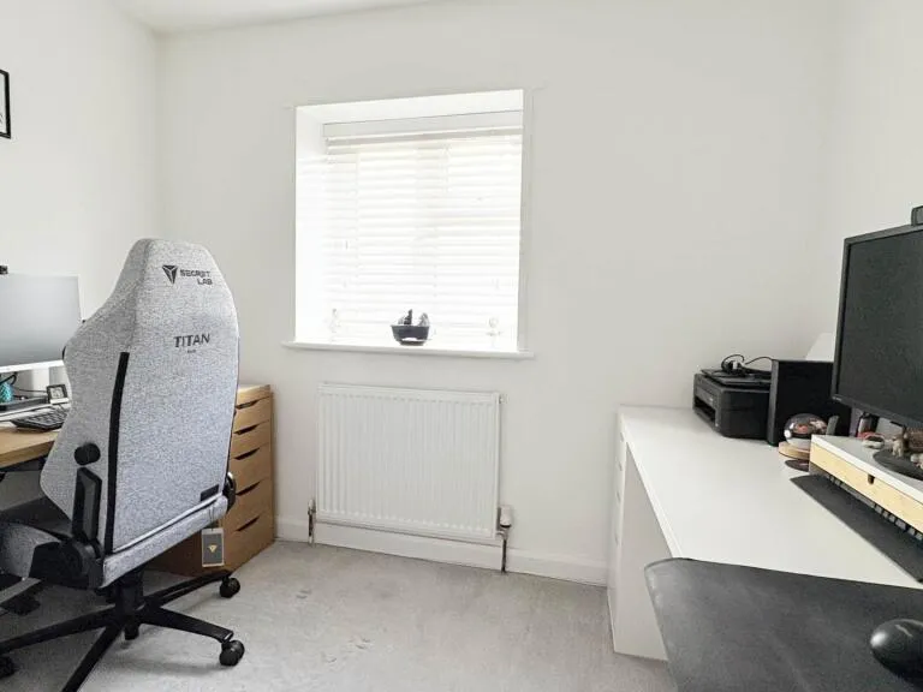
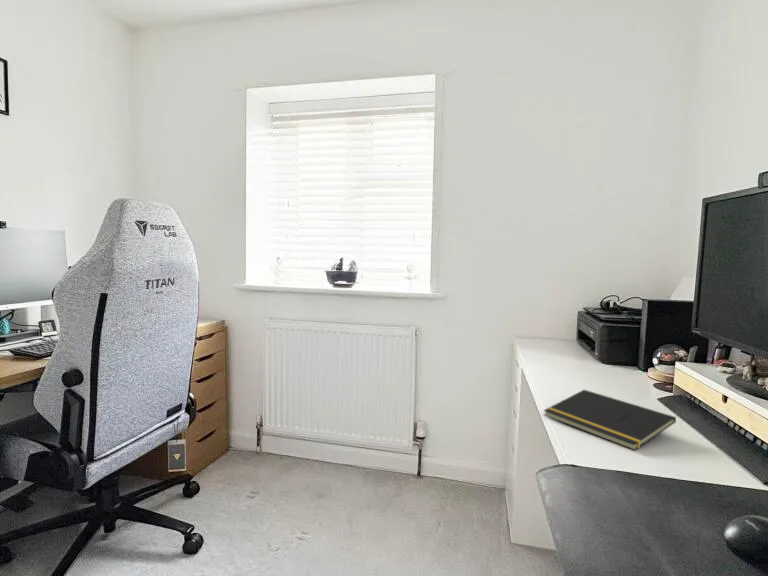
+ notepad (606, 416)
